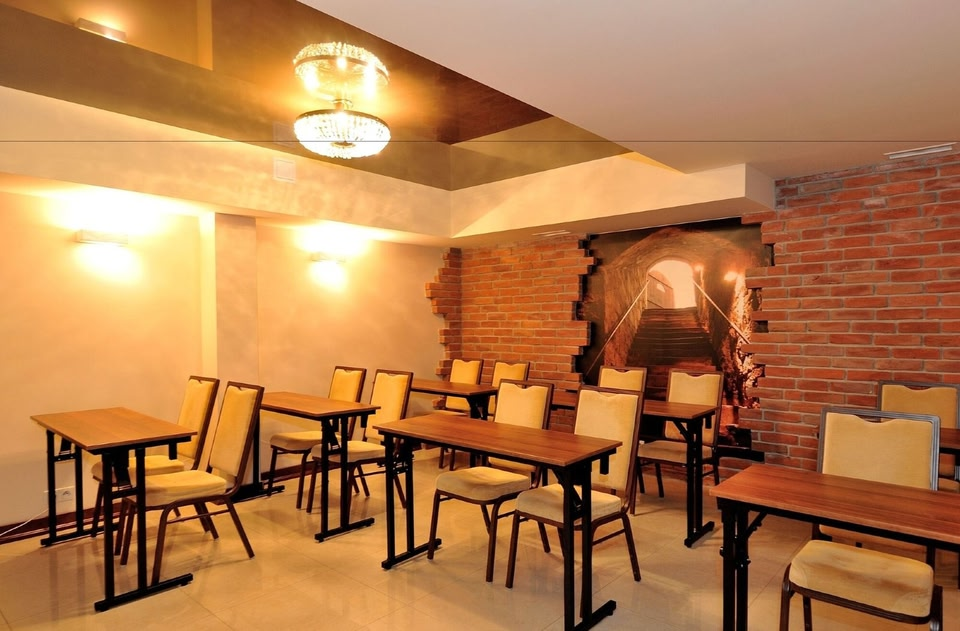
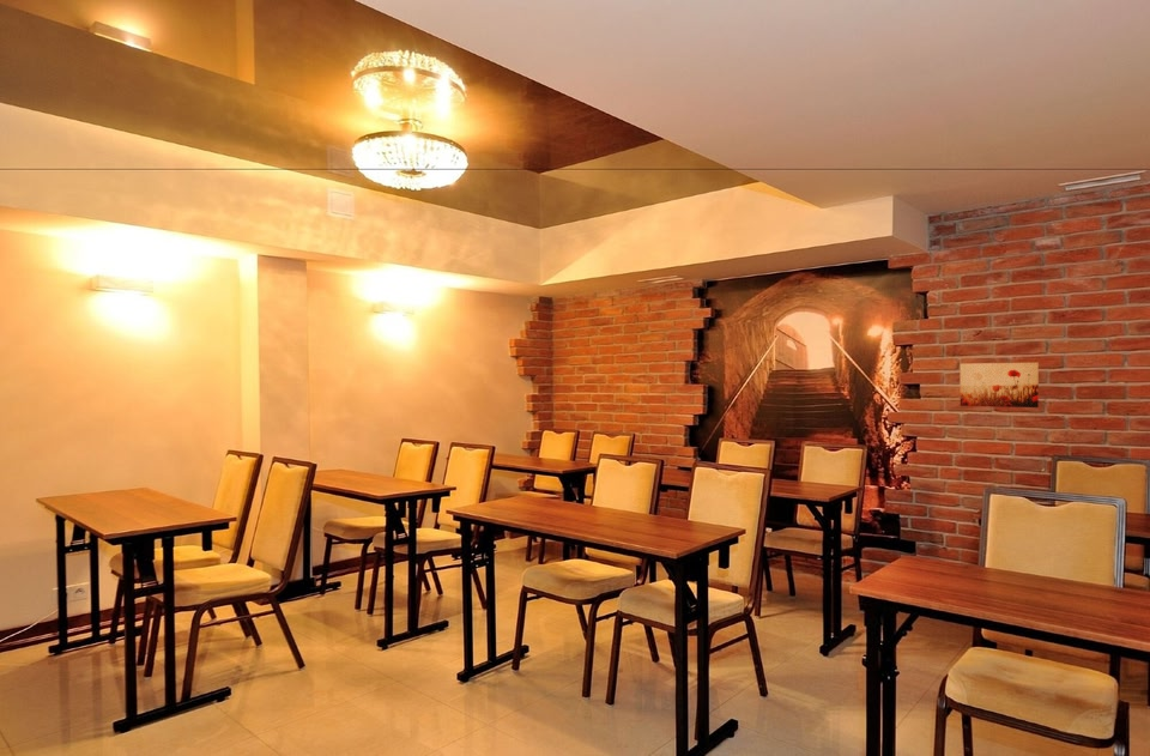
+ wall art (998, 385)
